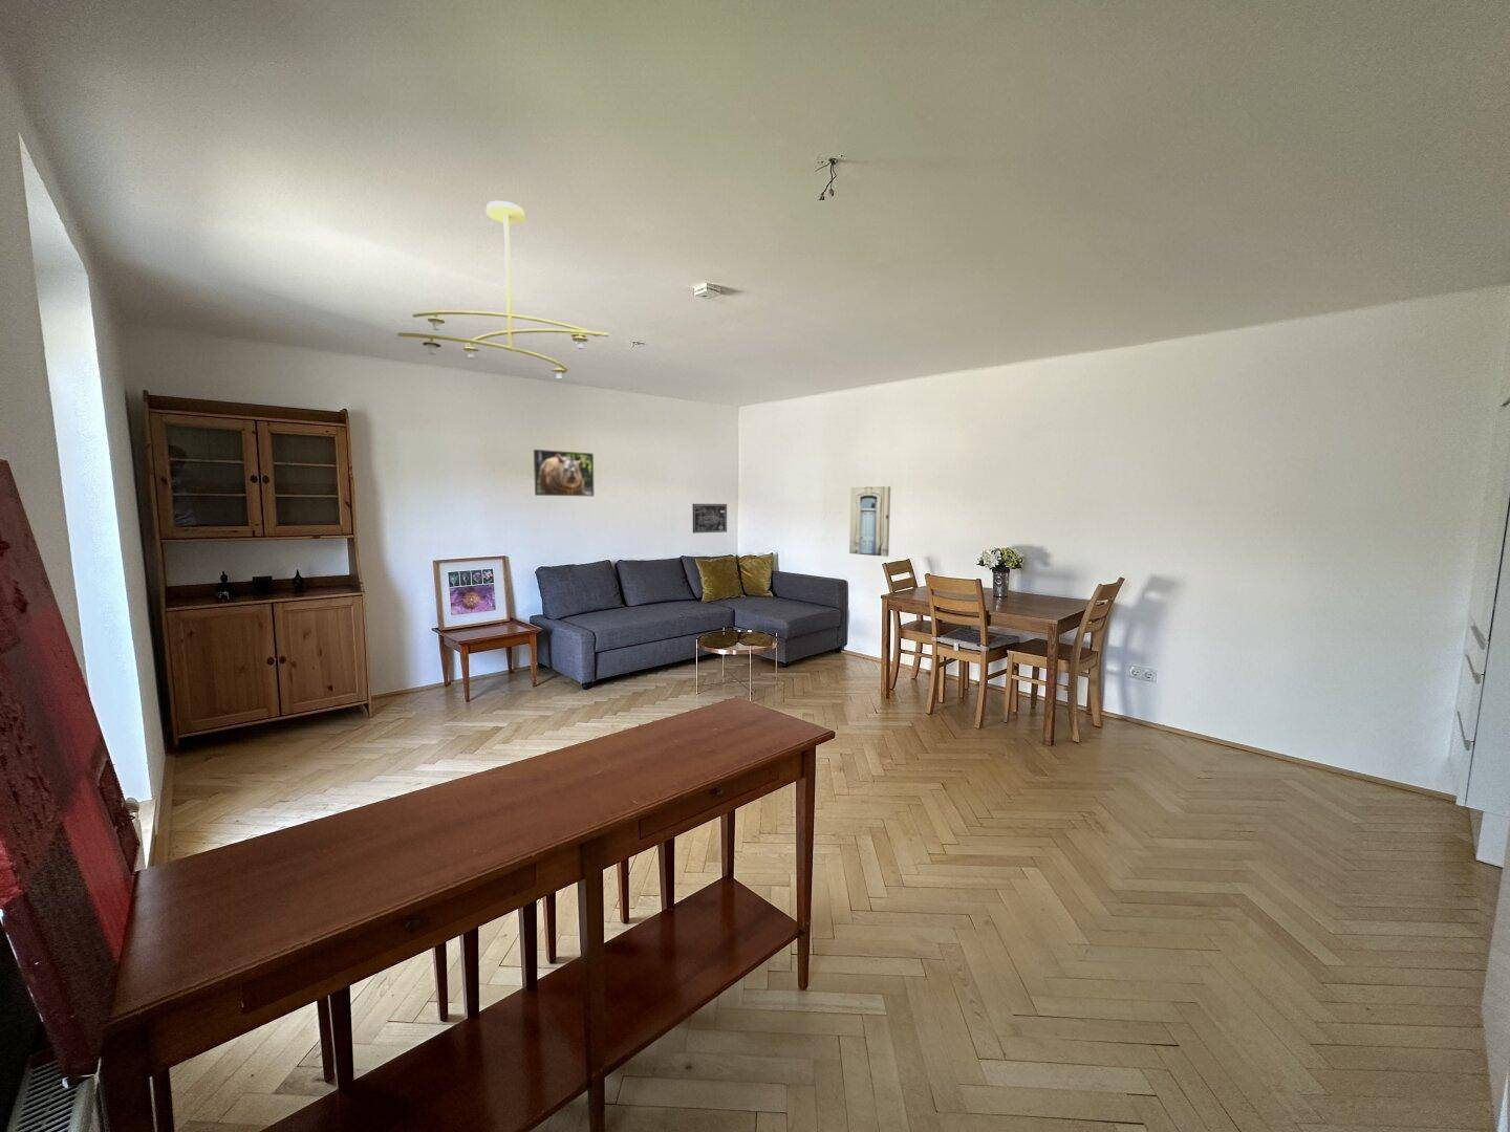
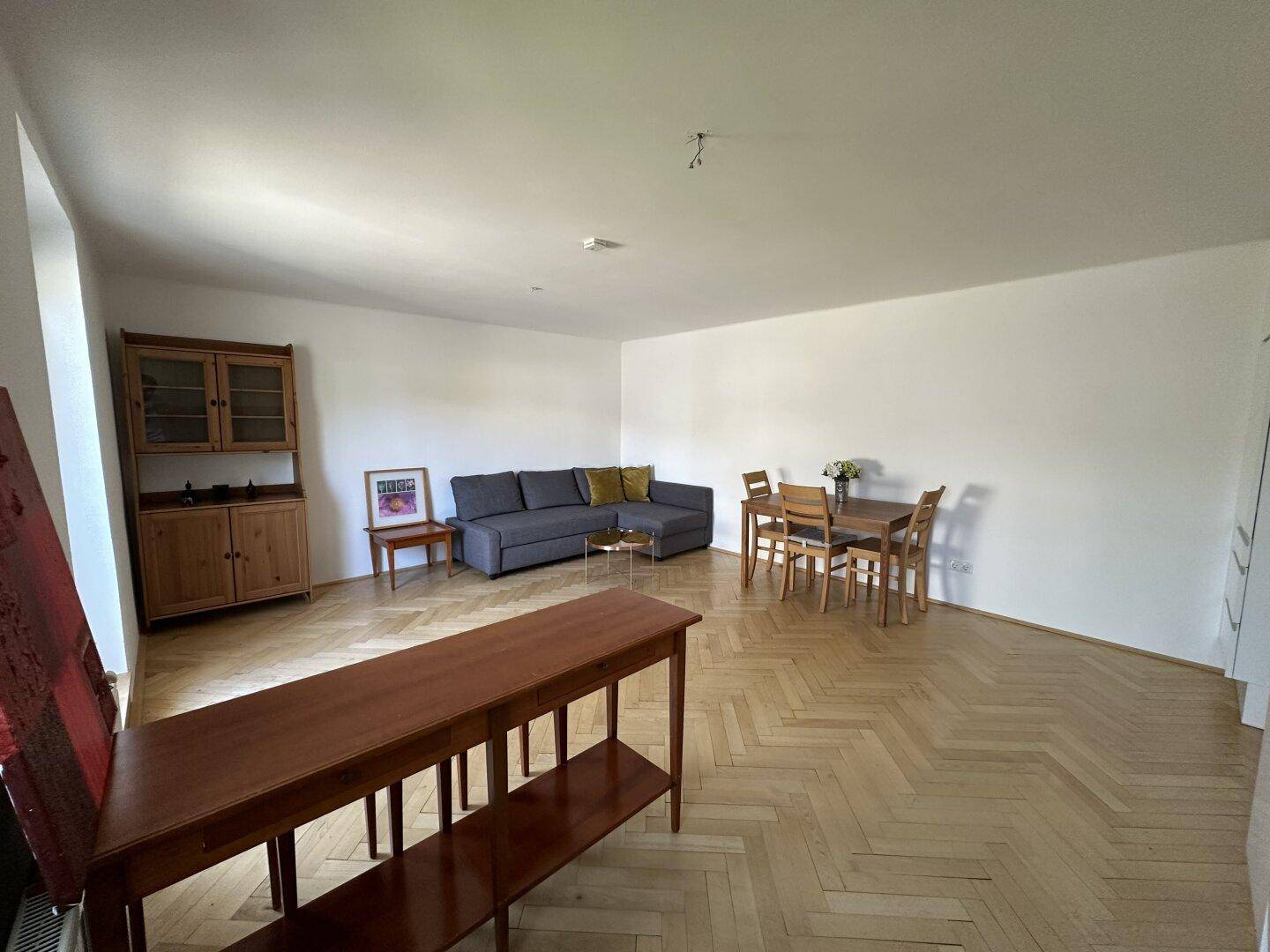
- wall art (869, 521)
- wall art (710, 517)
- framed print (564, 473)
- ceiling light fixture (507, 296)
